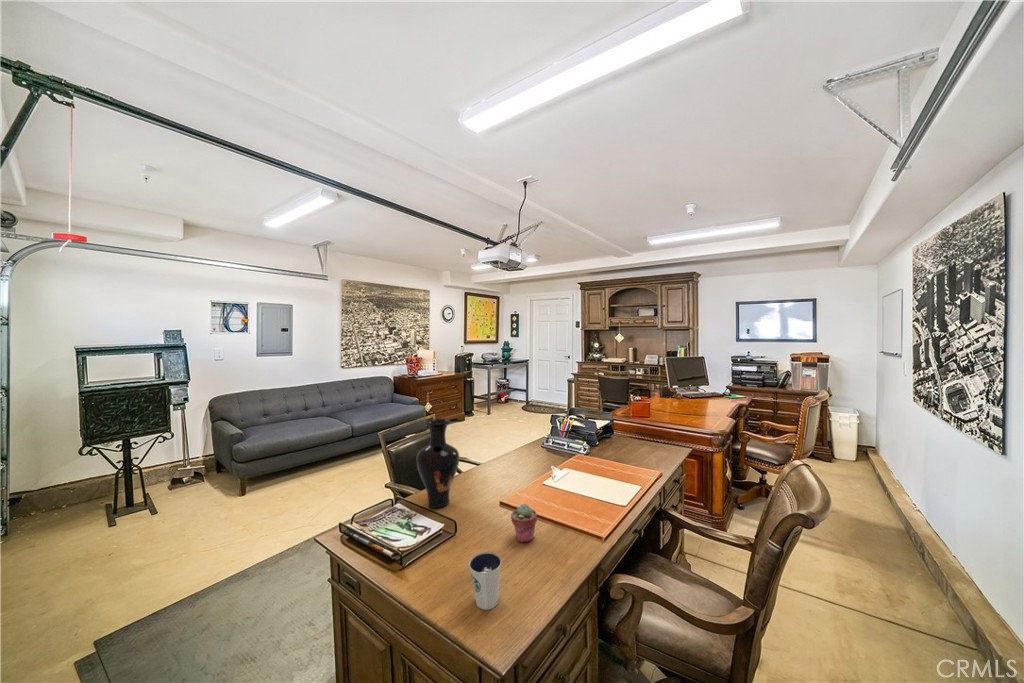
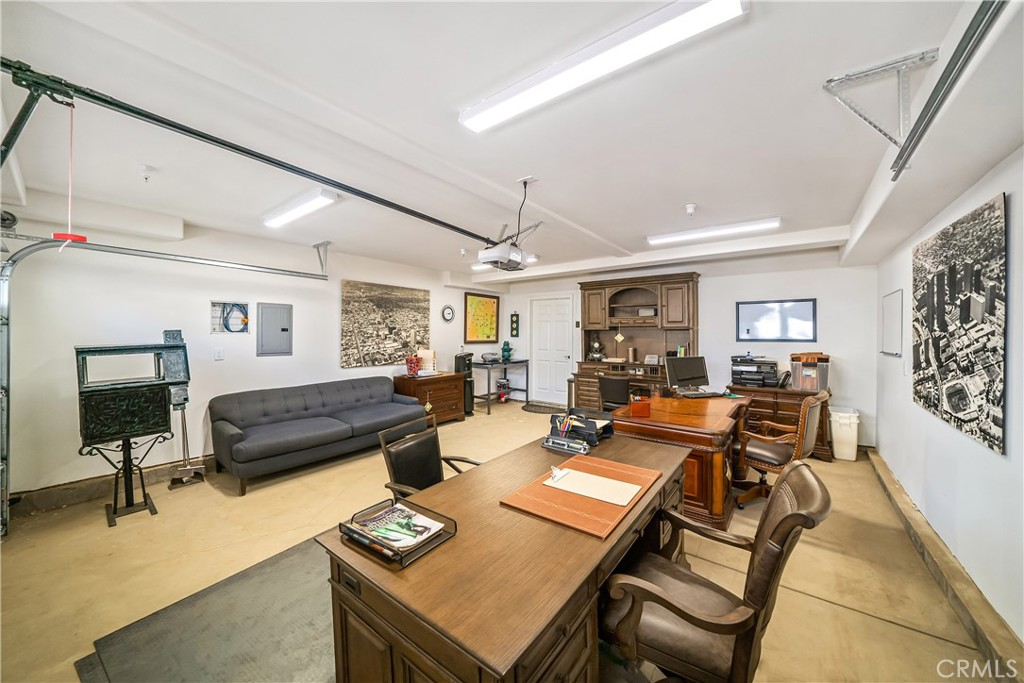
- dixie cup (485, 581)
- vase (438, 462)
- potted succulent (524, 520)
